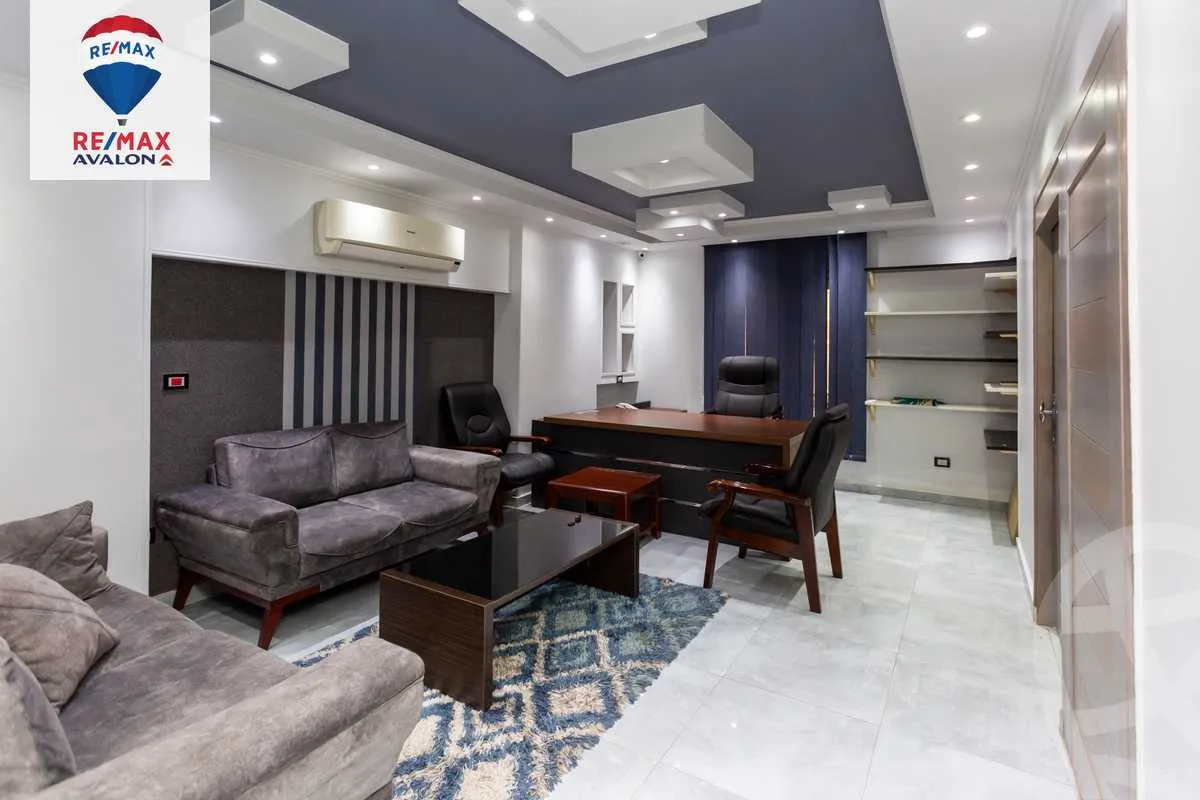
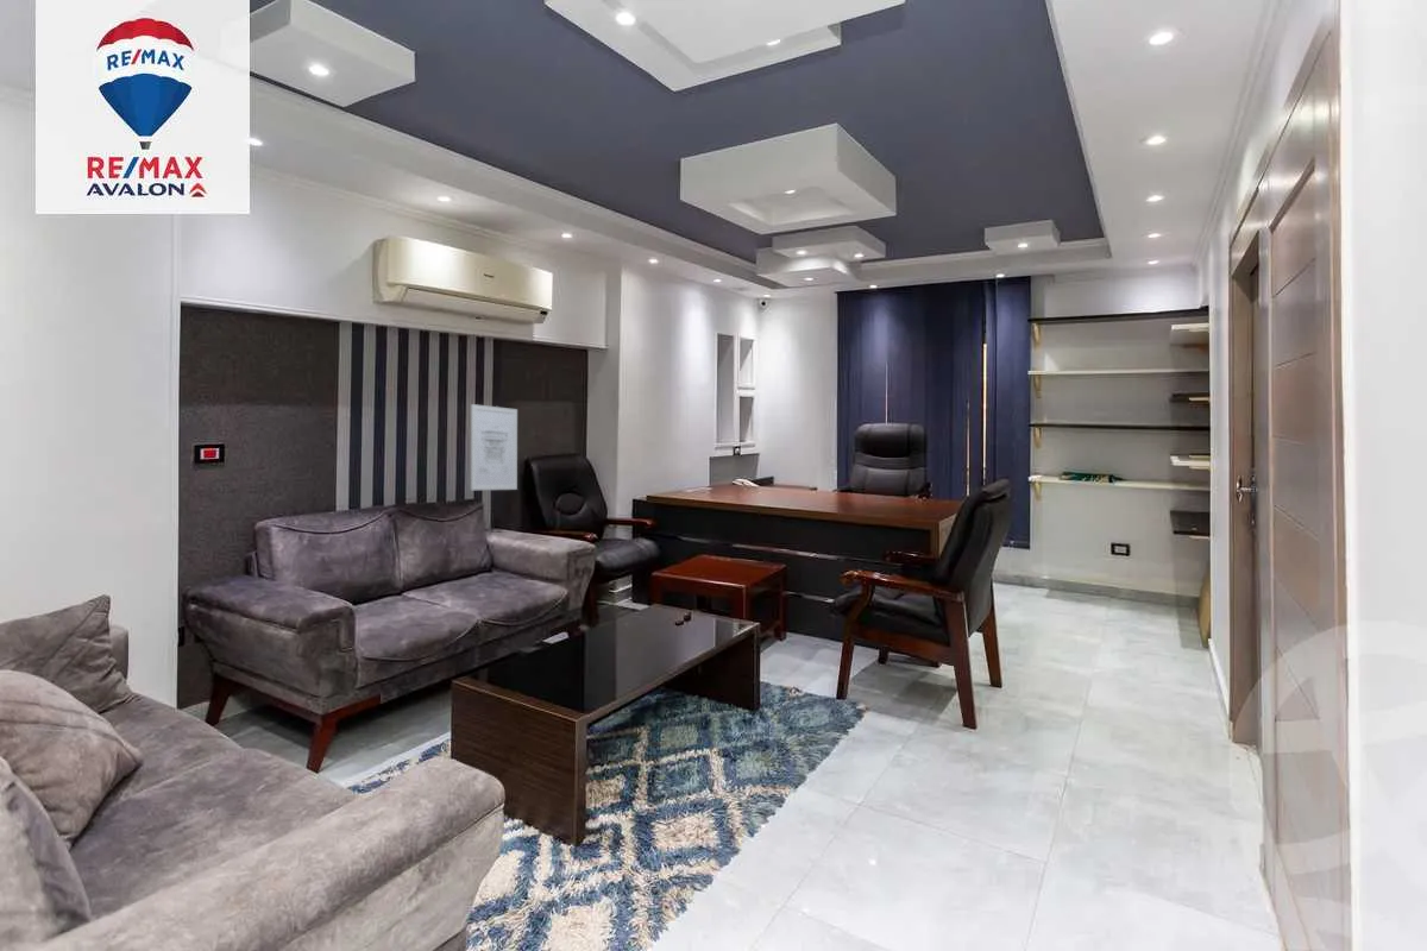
+ wall art (494, 448)
